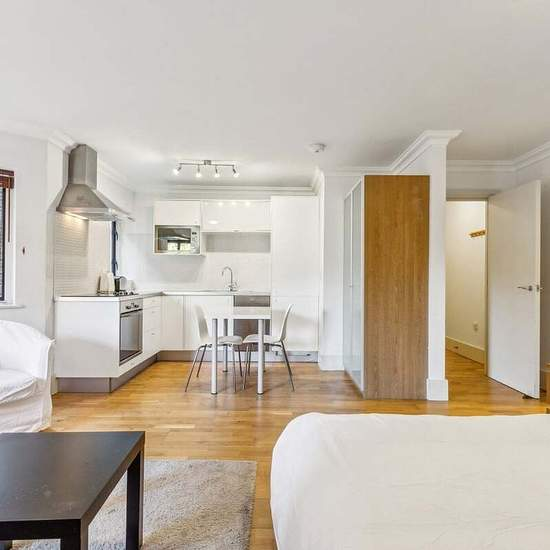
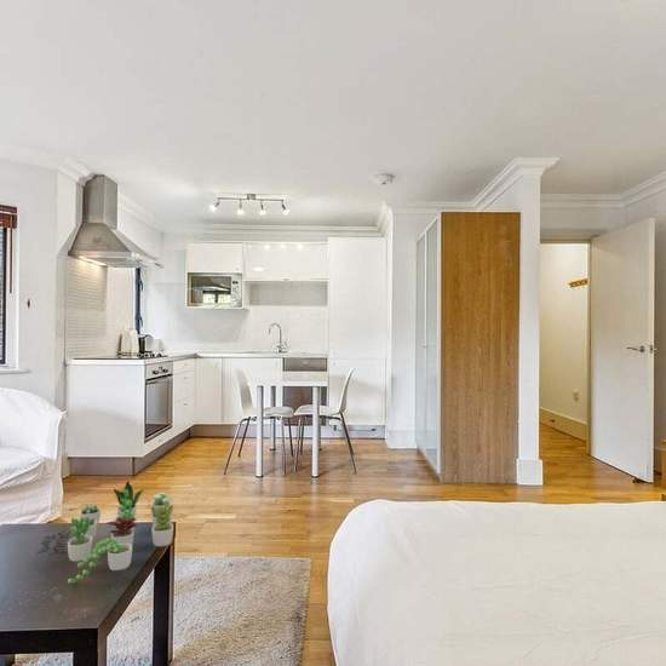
+ succulent plant (108, 523)
